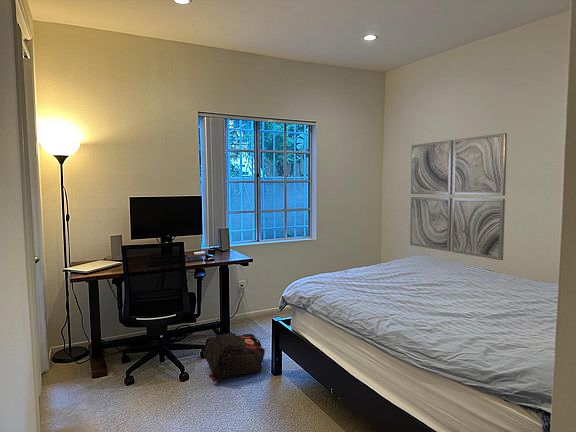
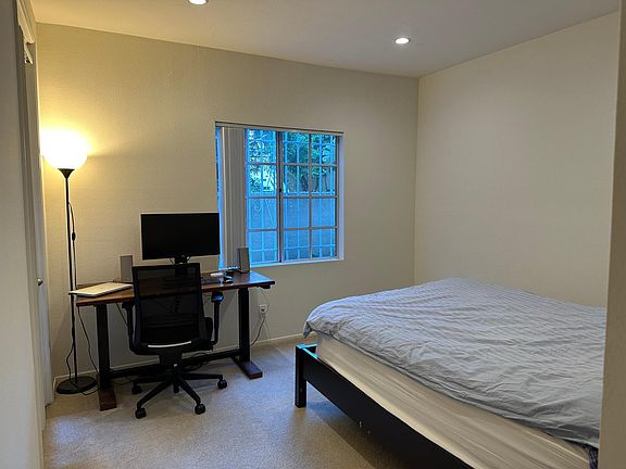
- backpack (235, 351)
- wall art (451, 194)
